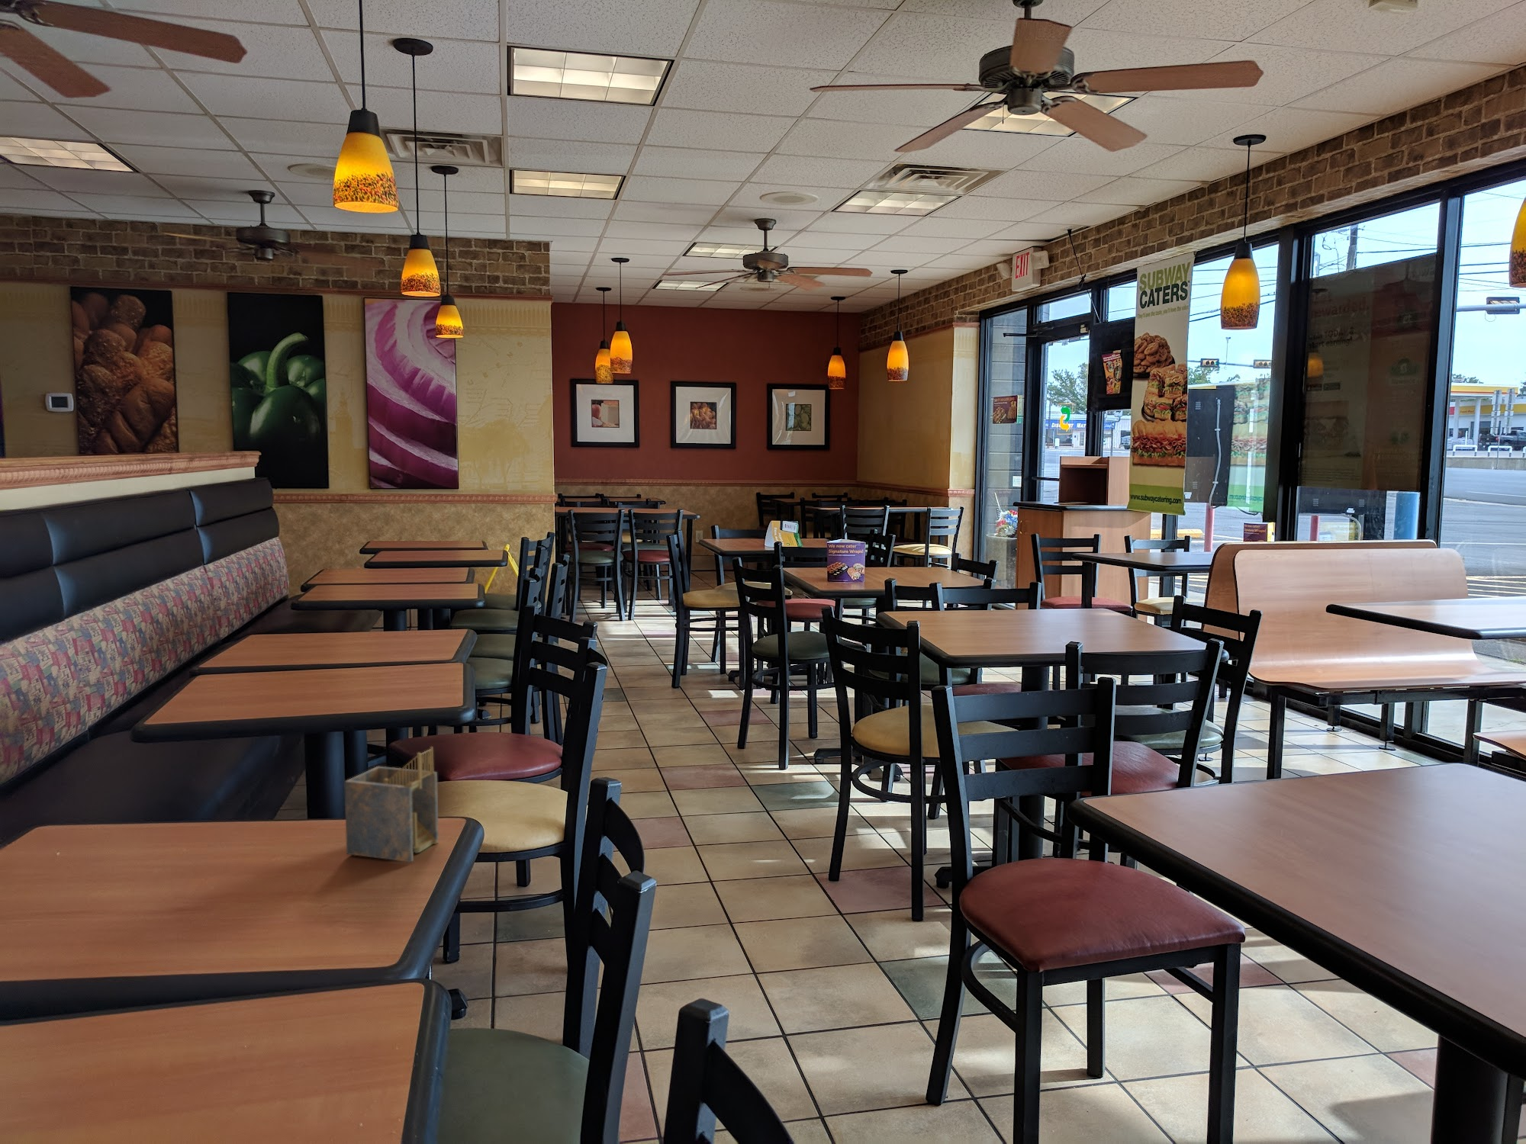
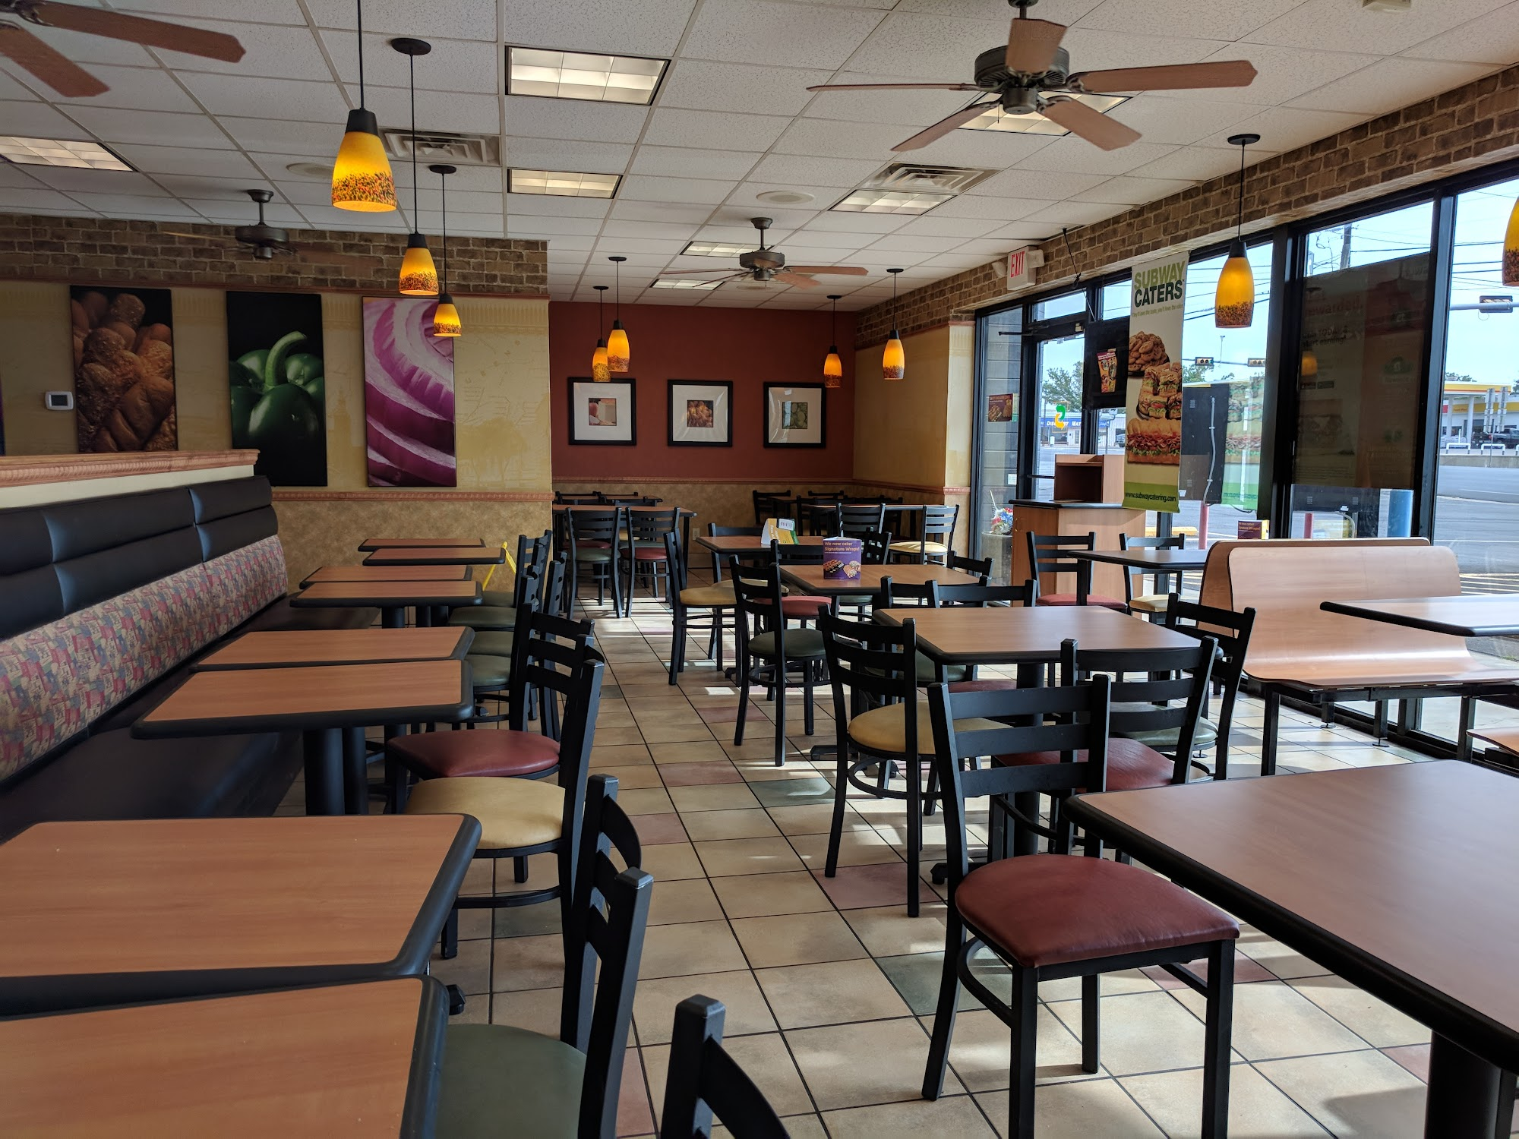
- napkin holder (393, 799)
